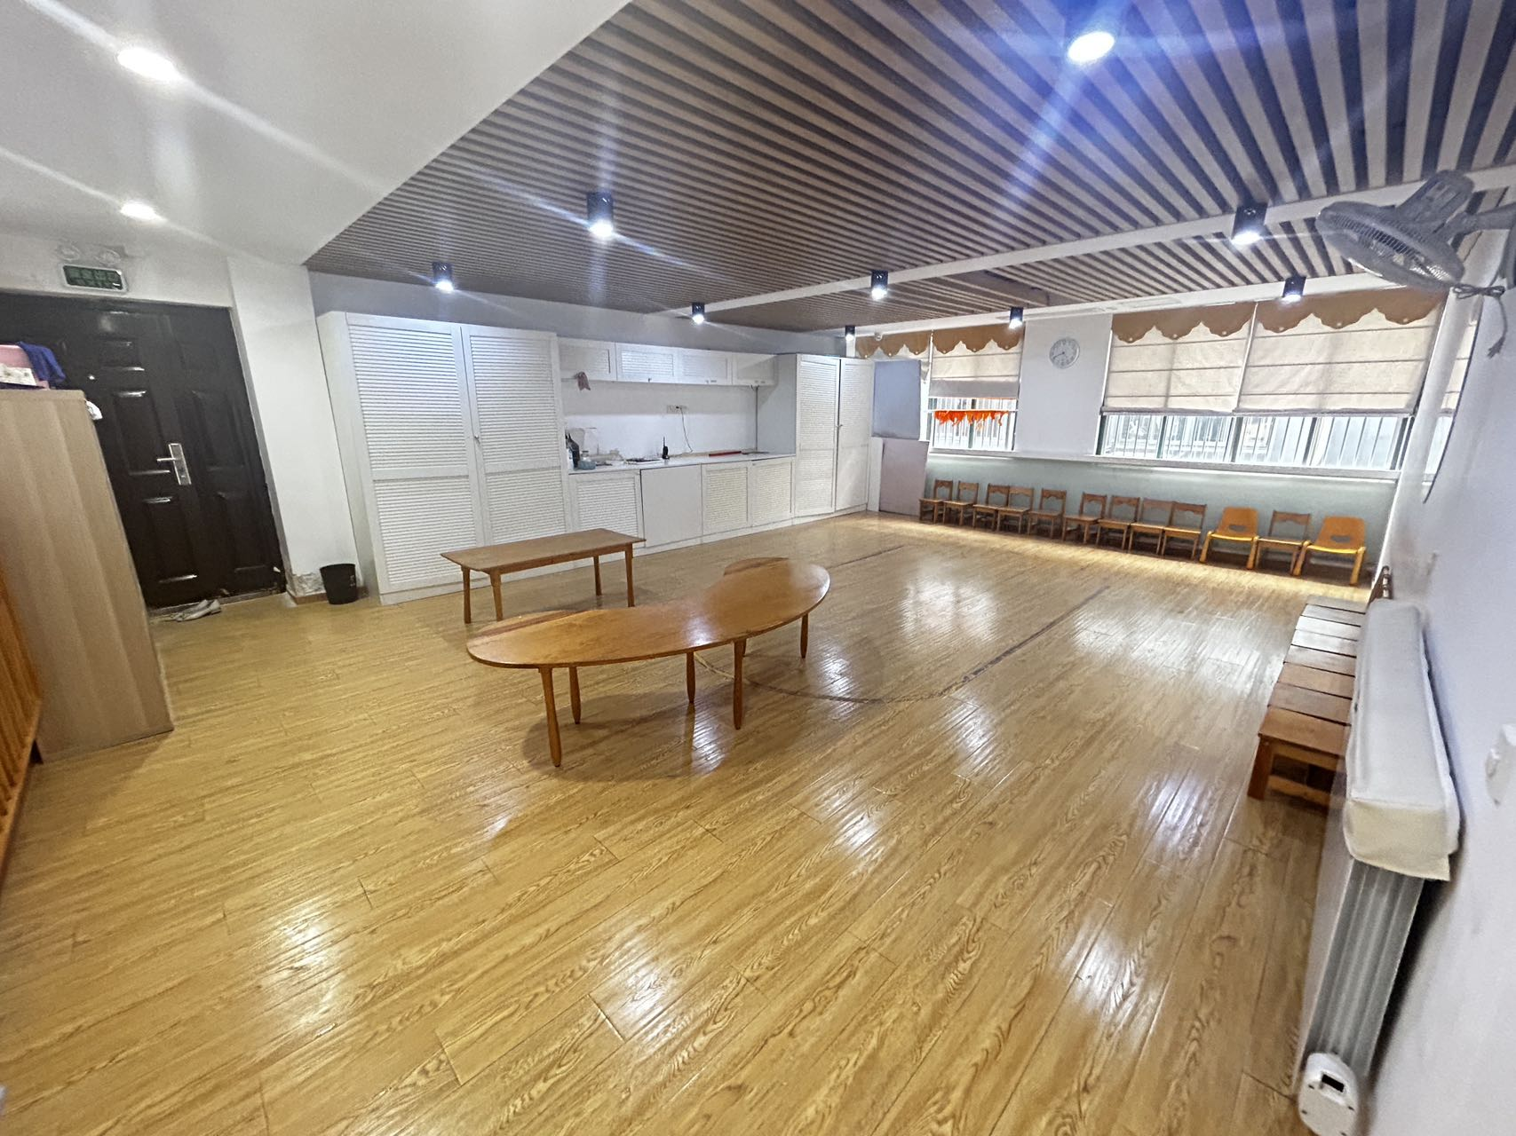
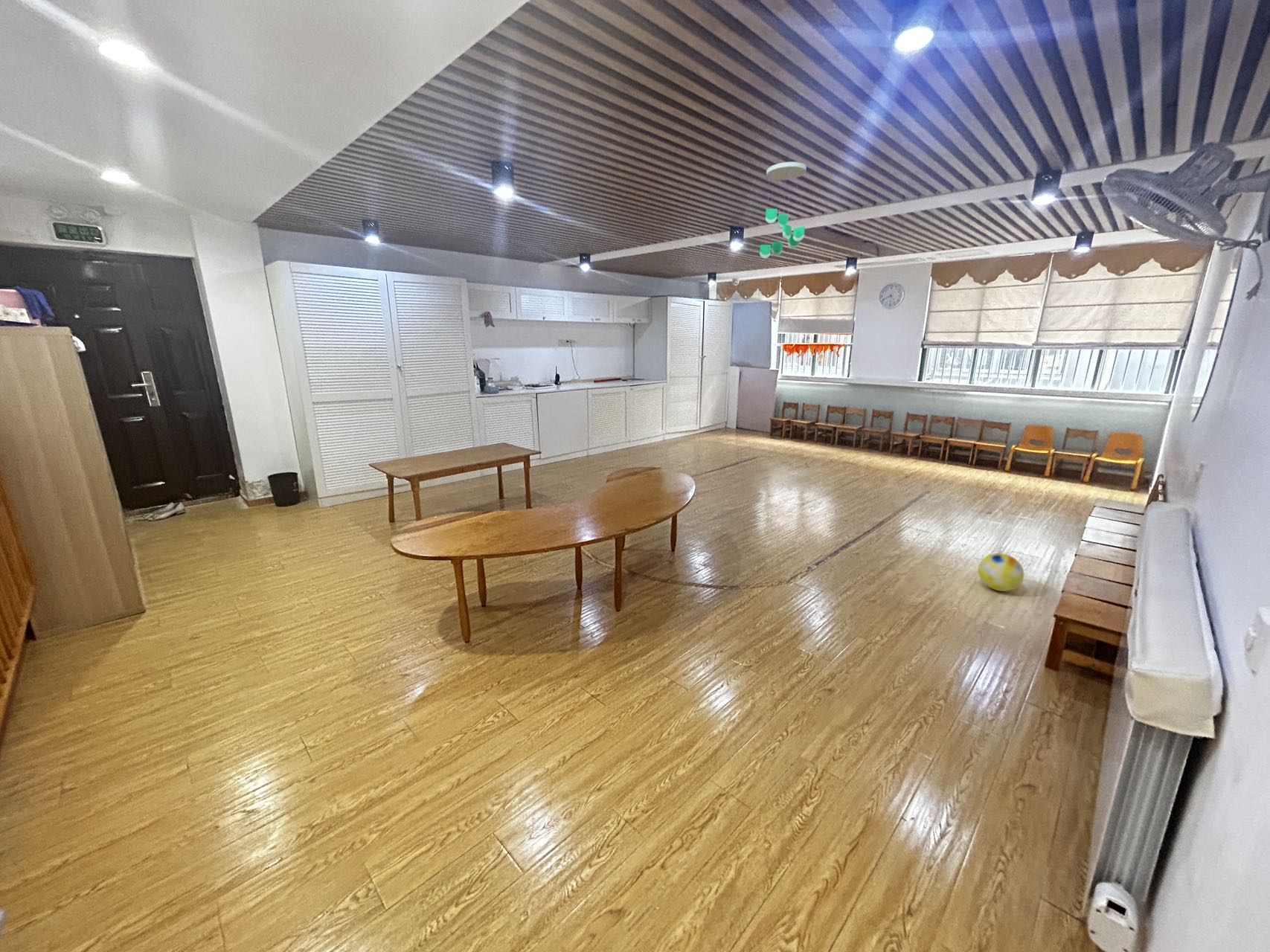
+ ball (1000, 572)
+ ceiling mobile (783, 214)
